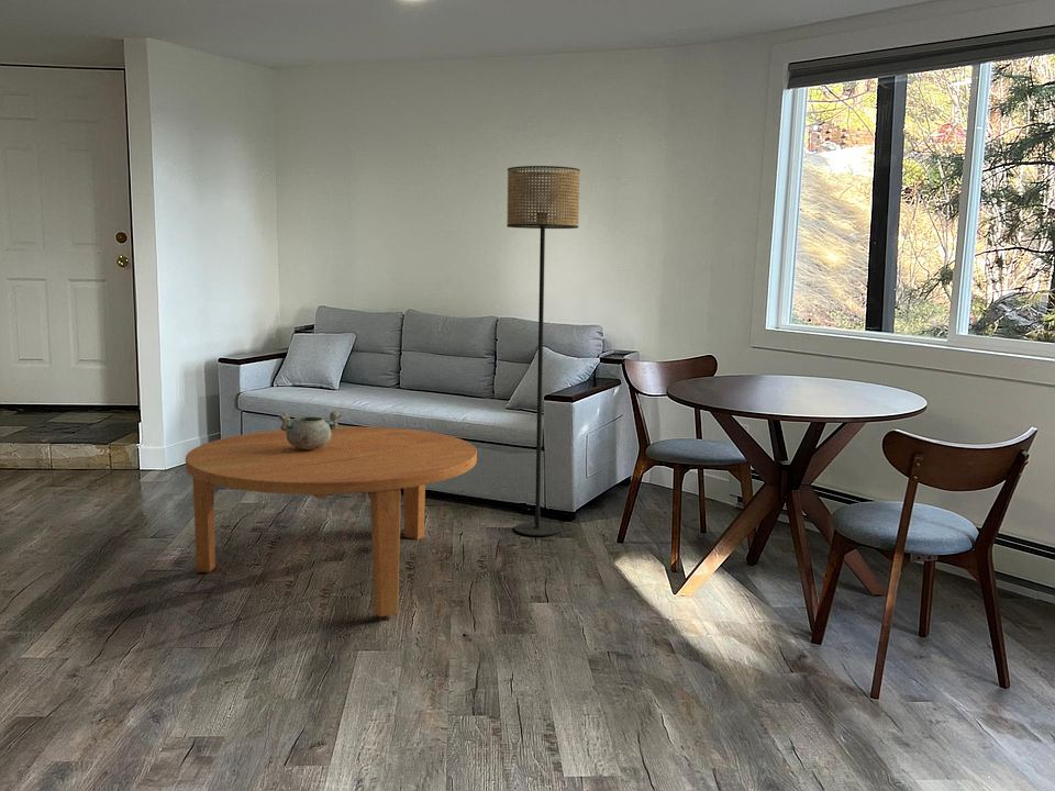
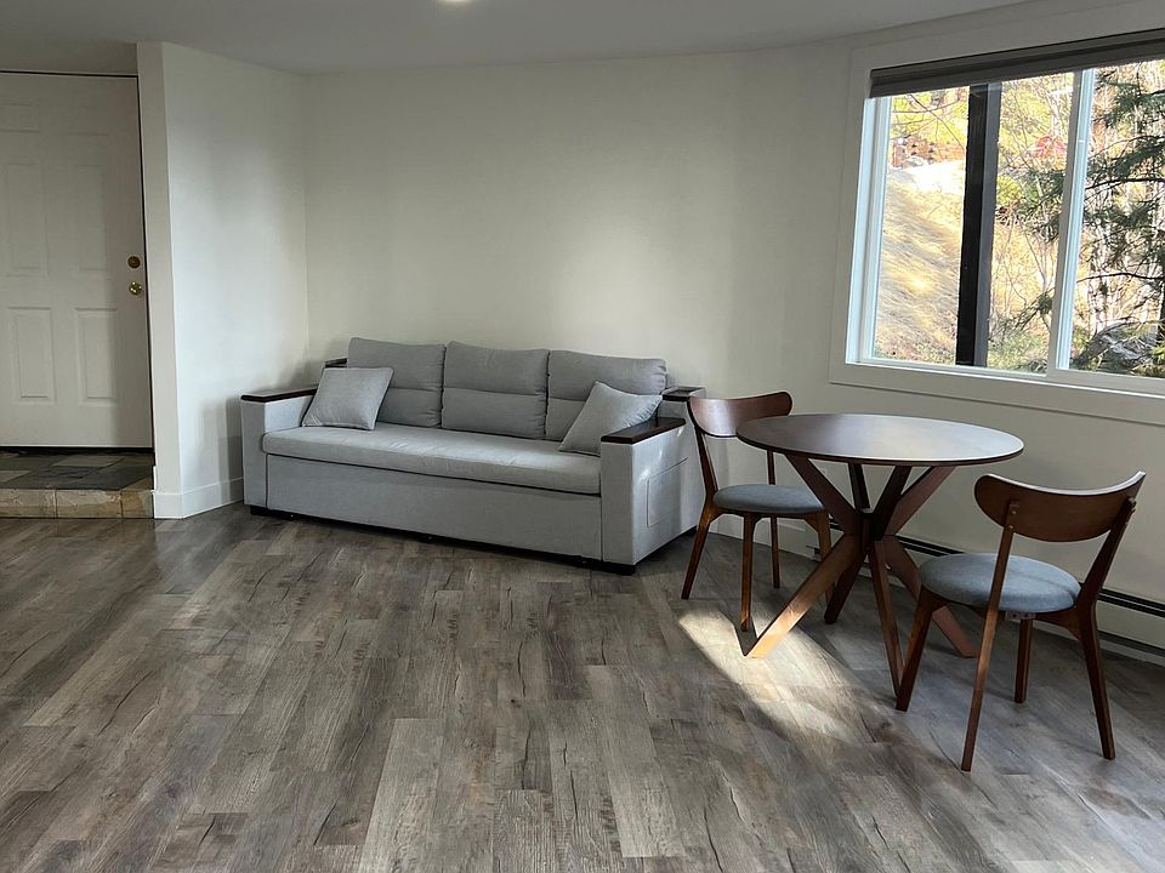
- decorative bowl (310, 428)
- floor lamp (540, 354)
- coffee table (325, 497)
